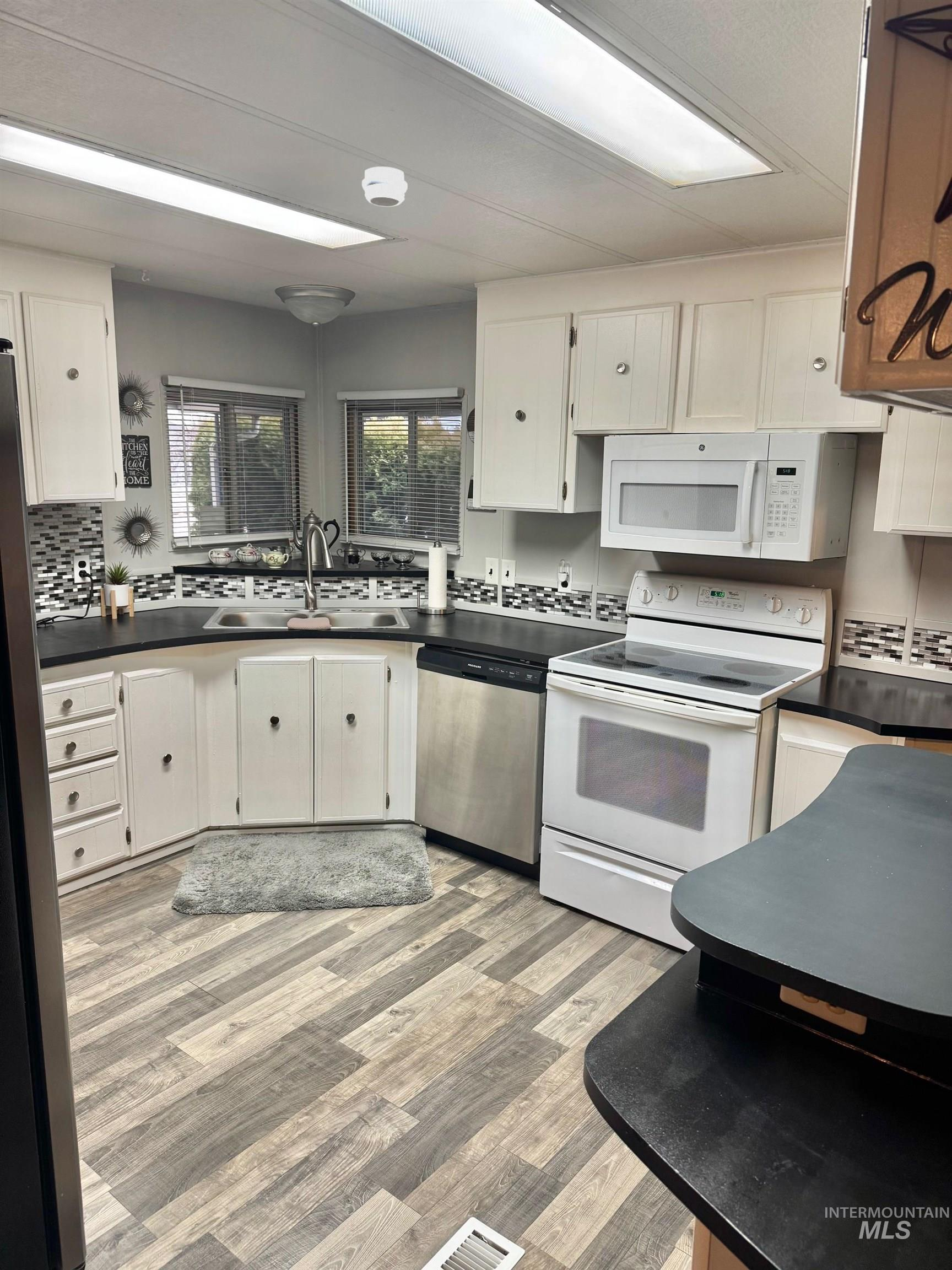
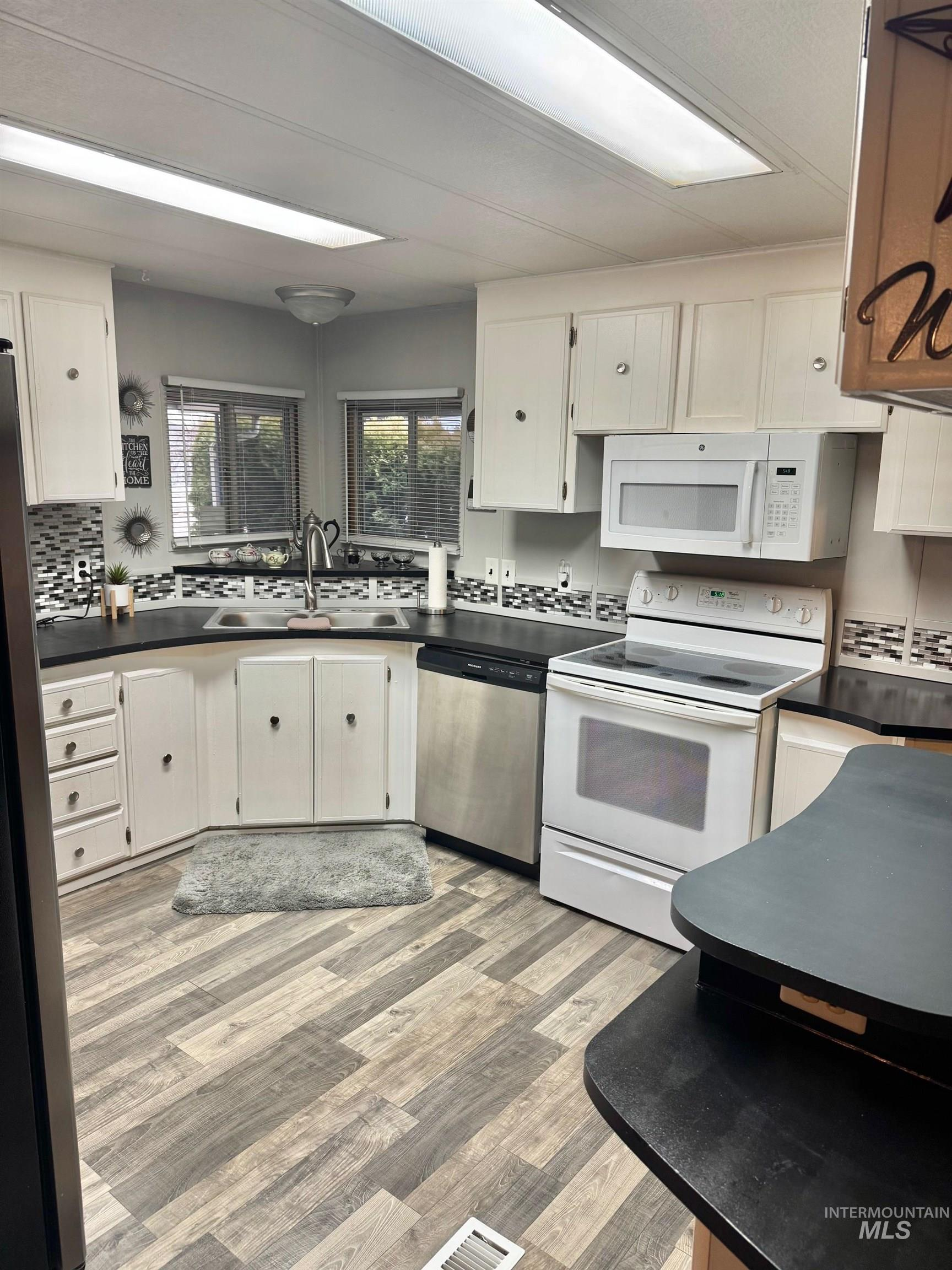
- smoke detector (385, 187)
